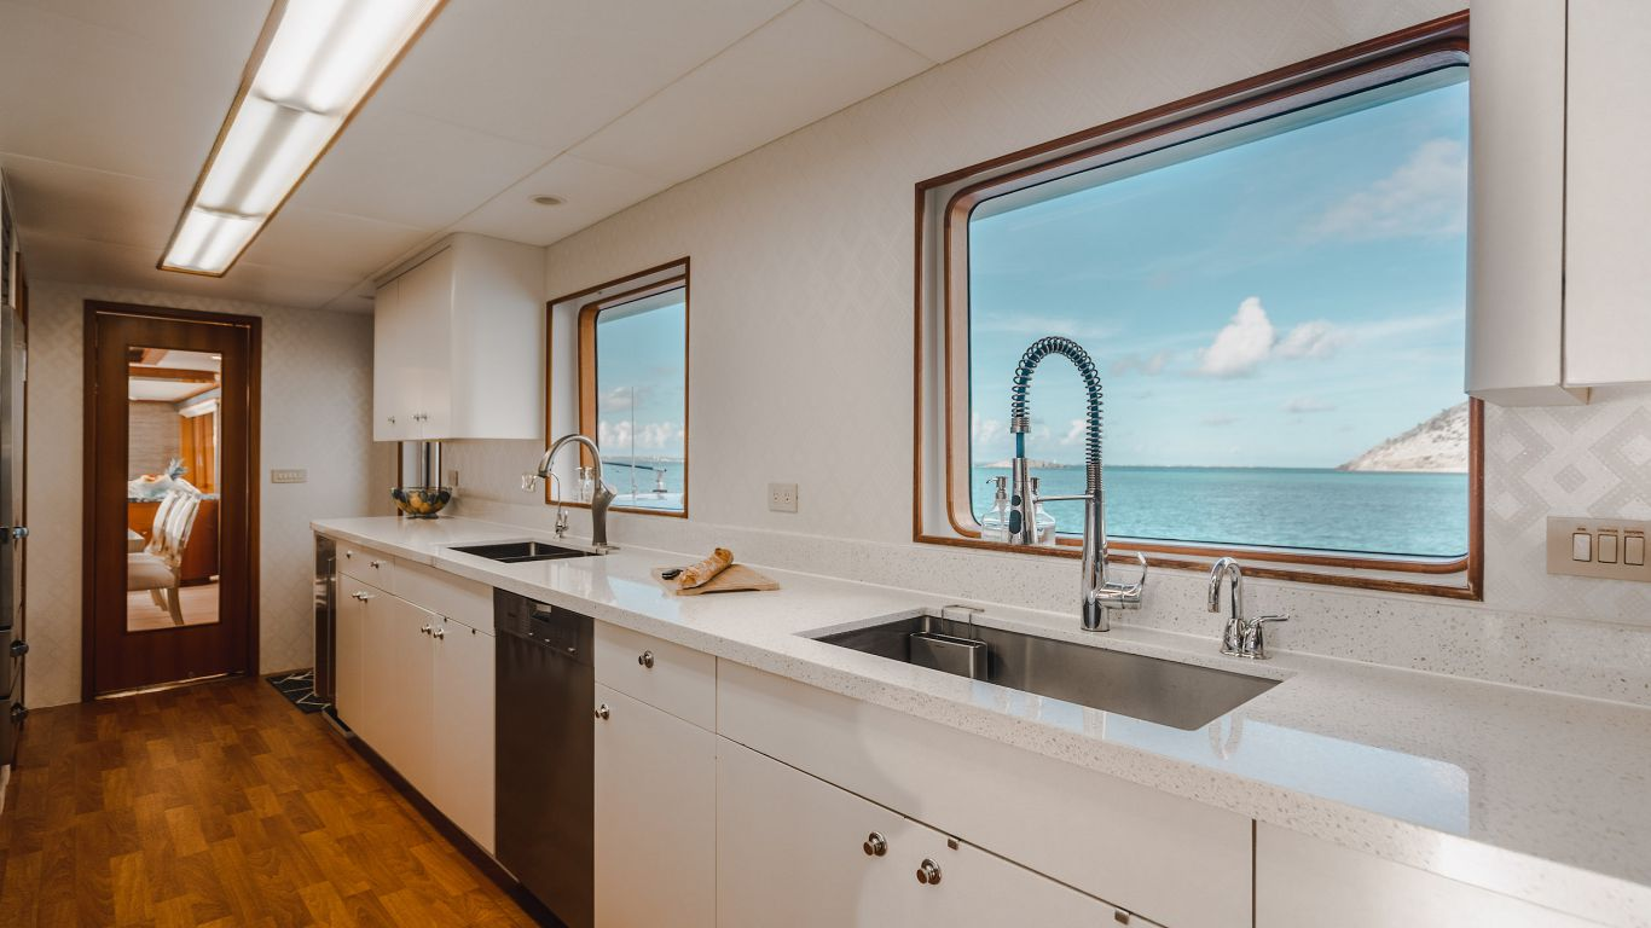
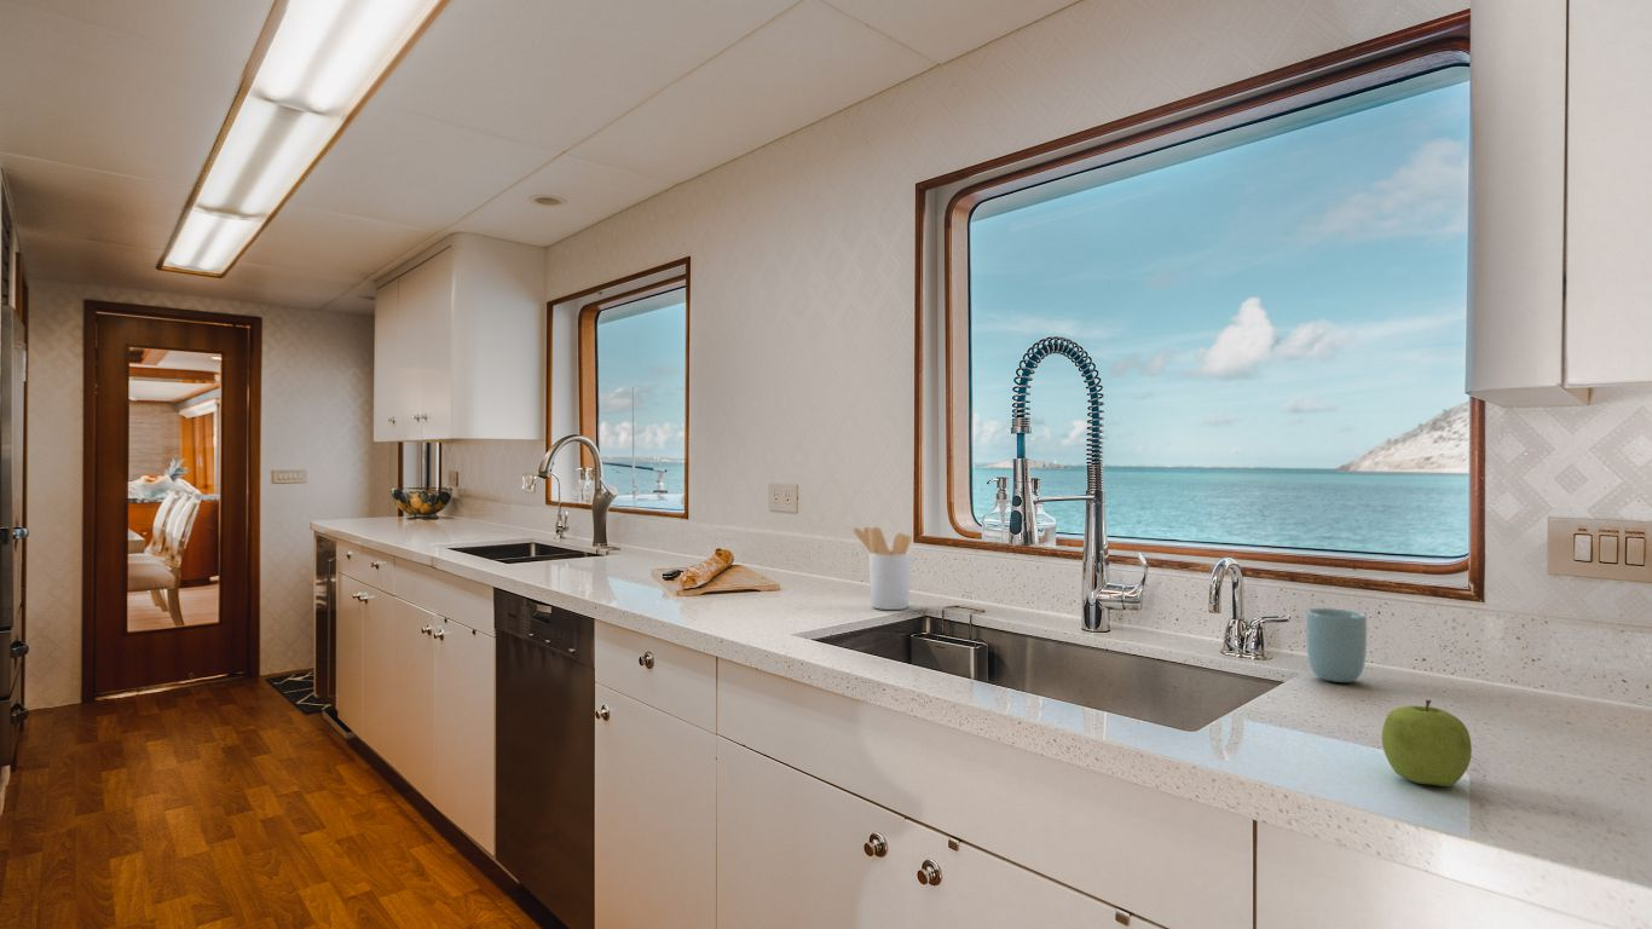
+ fruit (1425, 740)
+ utensil holder (882, 565)
+ cup (1335, 646)
